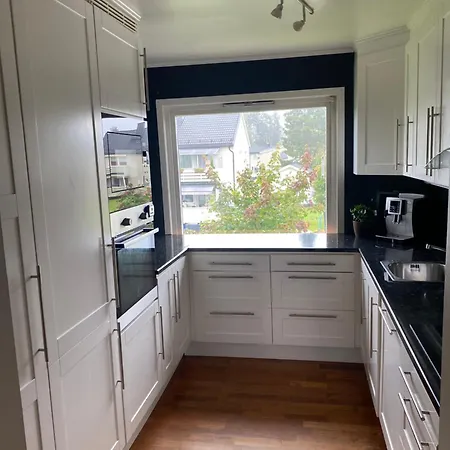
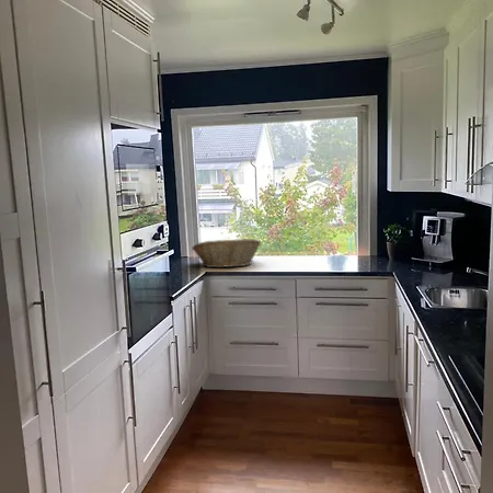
+ fruit basket (226, 251)
